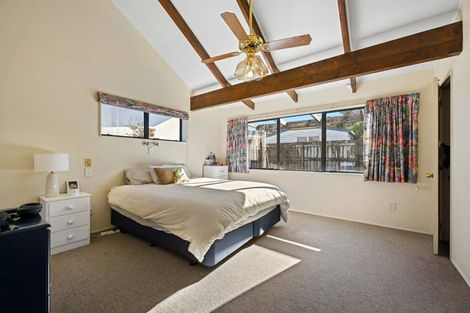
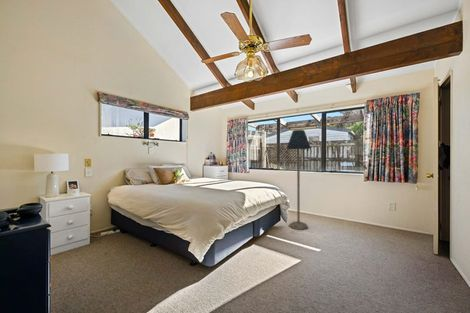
+ floor lamp (298, 178)
